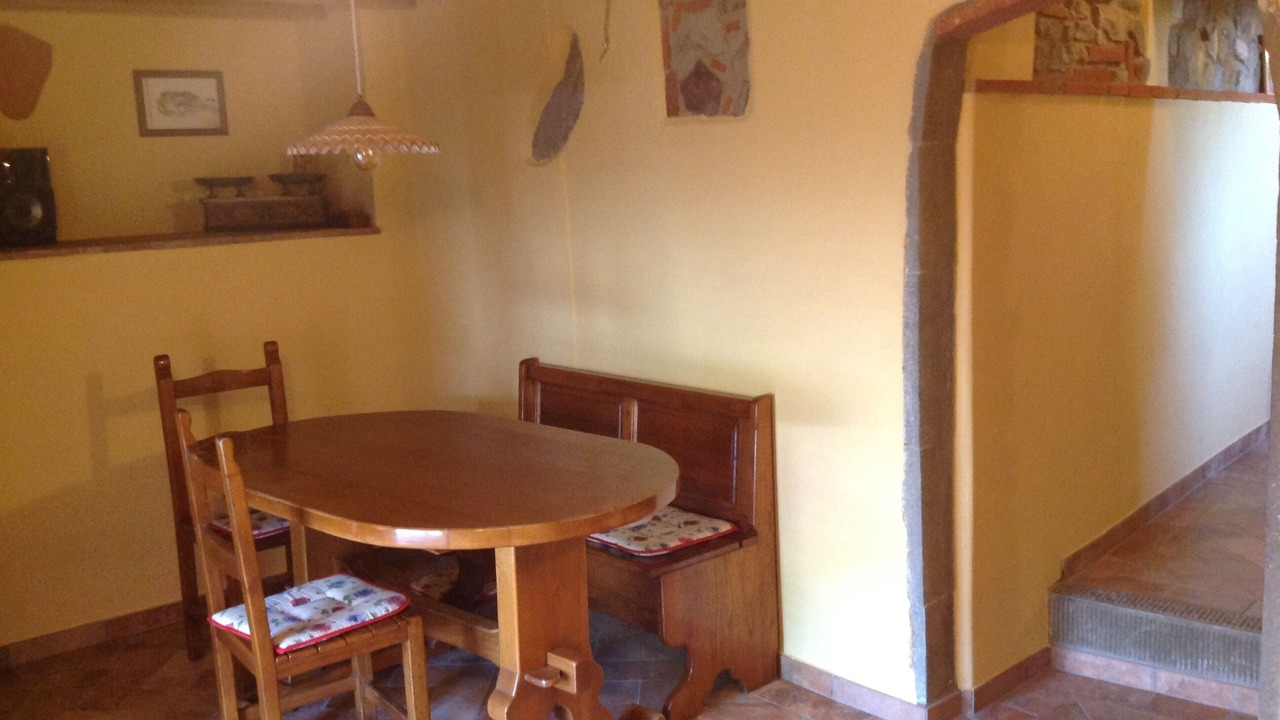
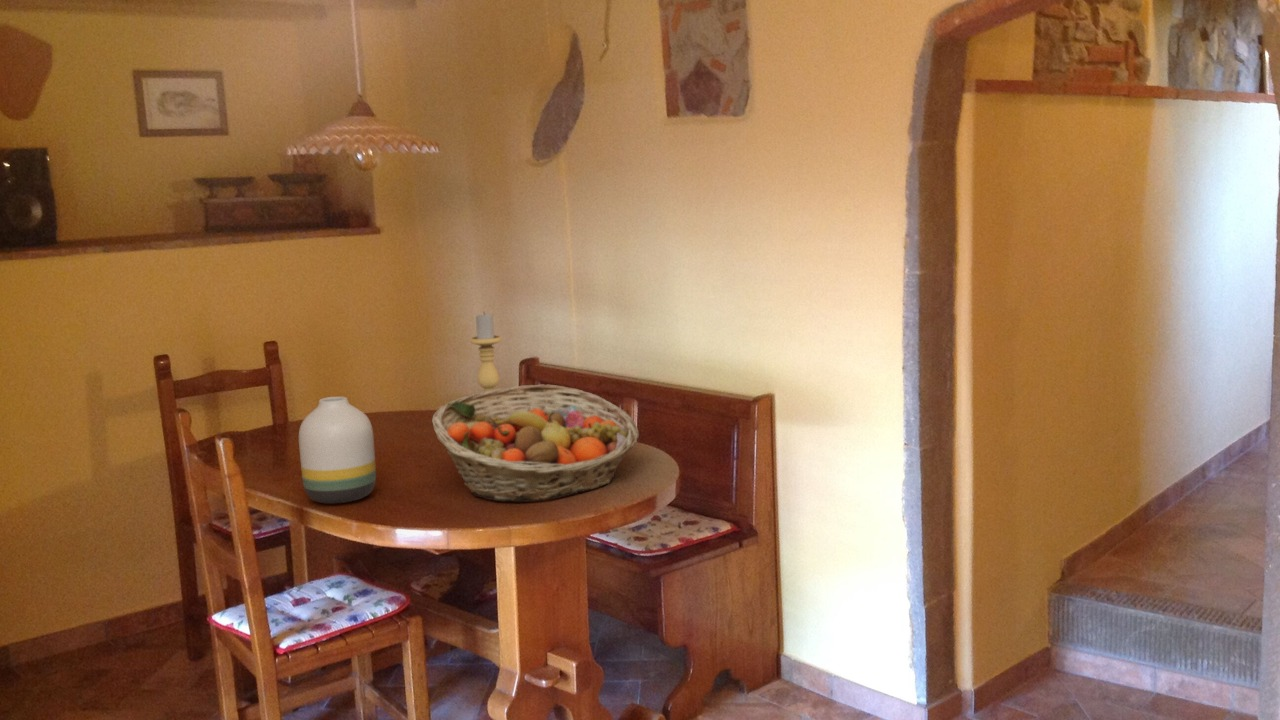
+ candle holder (487, 371)
+ vase (337, 449)
+ fruit basket (537, 440)
